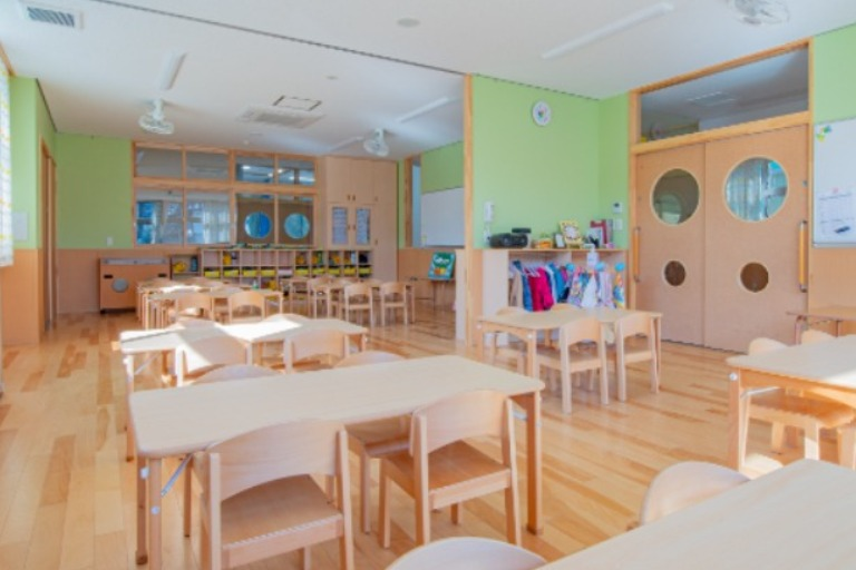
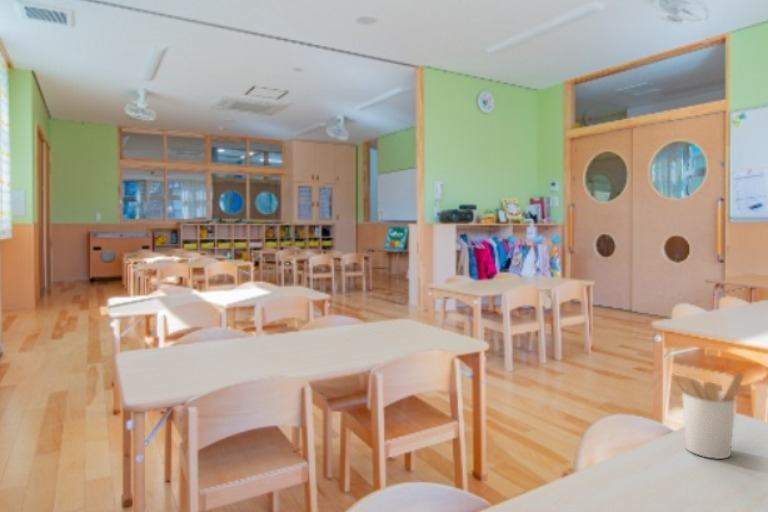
+ utensil holder (705, 411)
